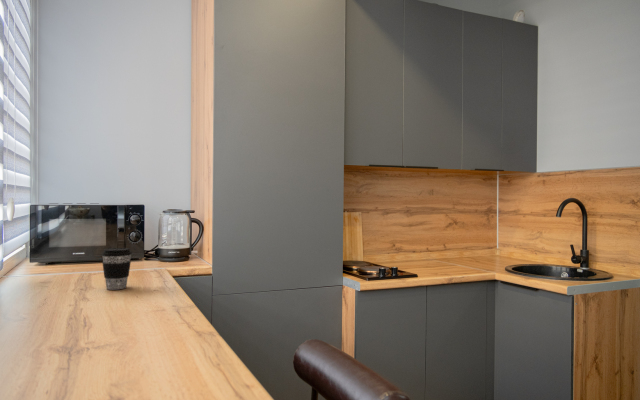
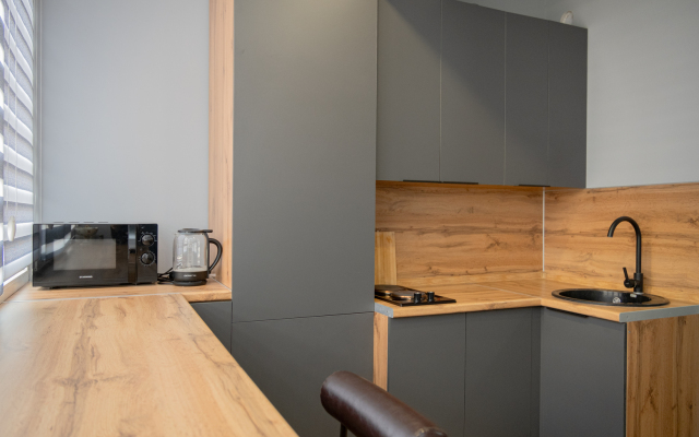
- coffee cup (116, 268)
